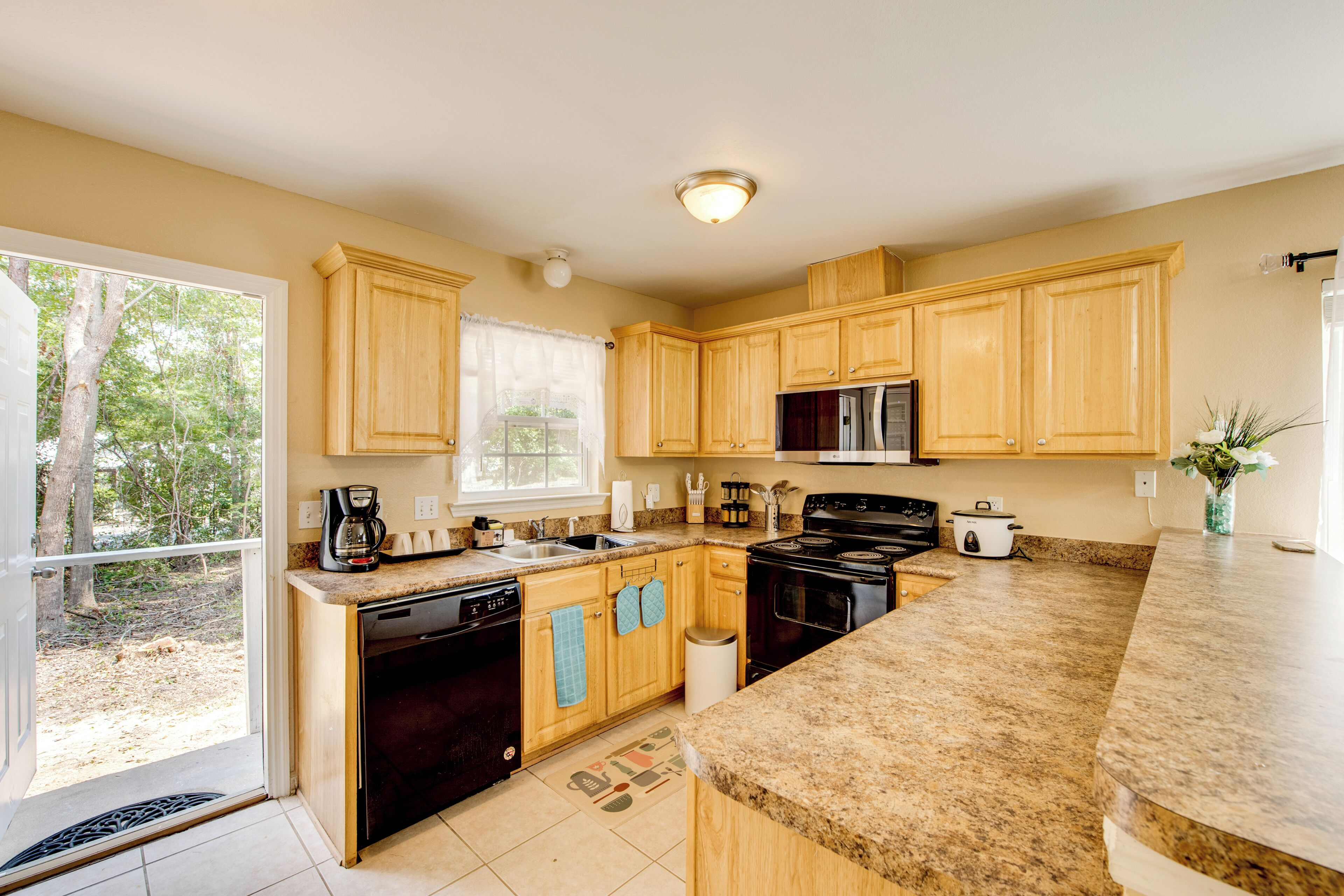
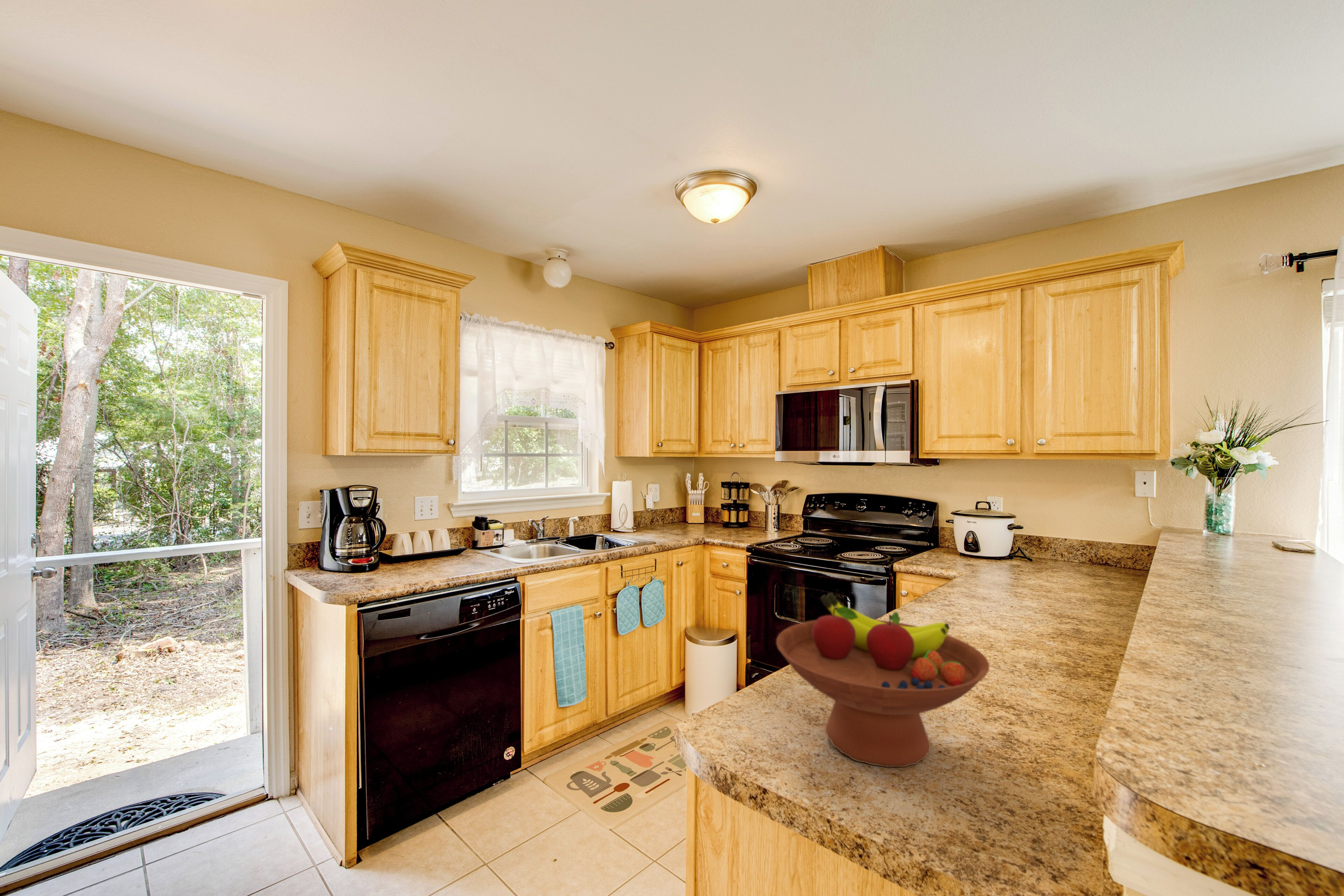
+ fruit bowl (876, 677)
